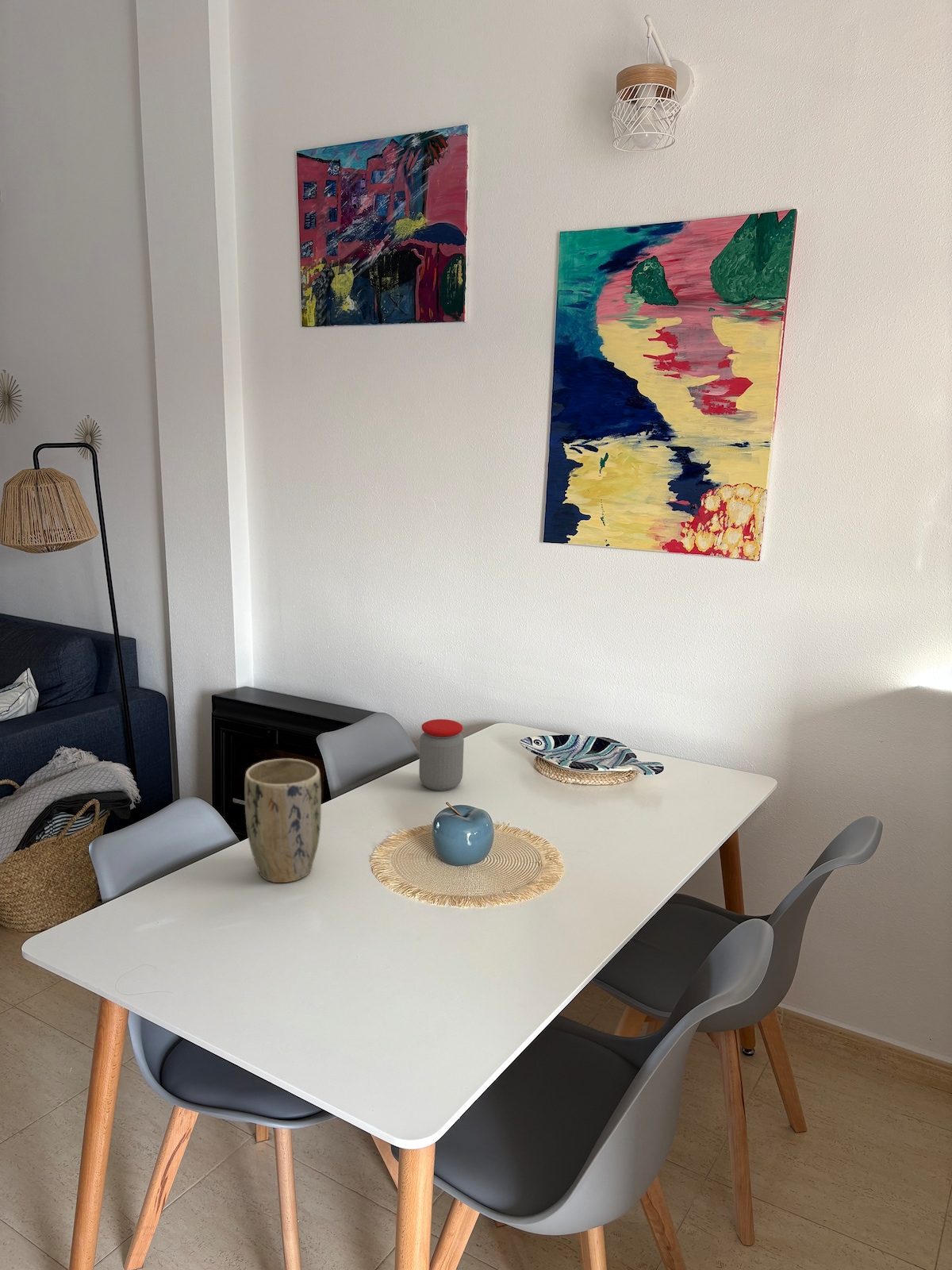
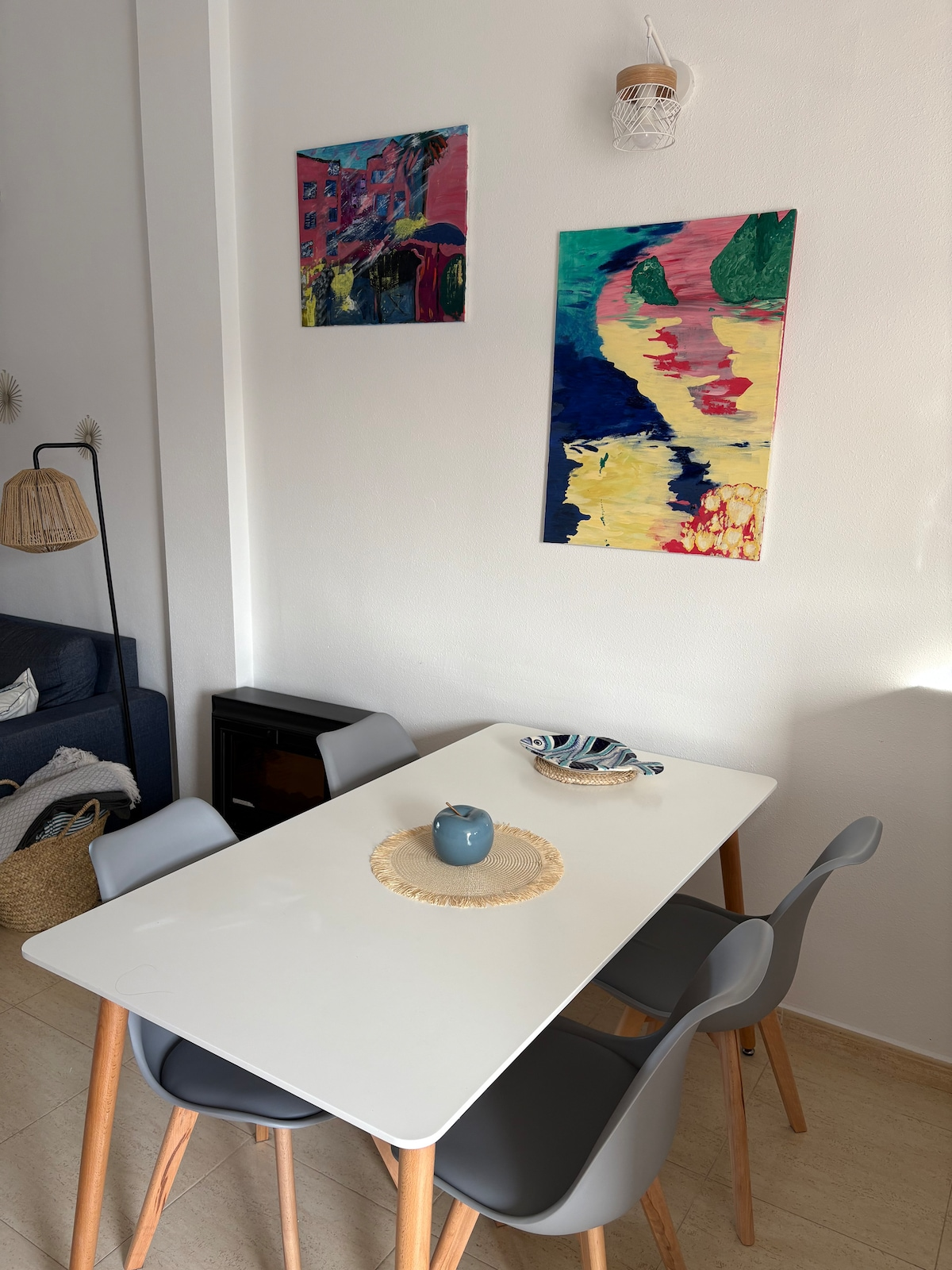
- plant pot (283, 822)
- jar (441, 754)
